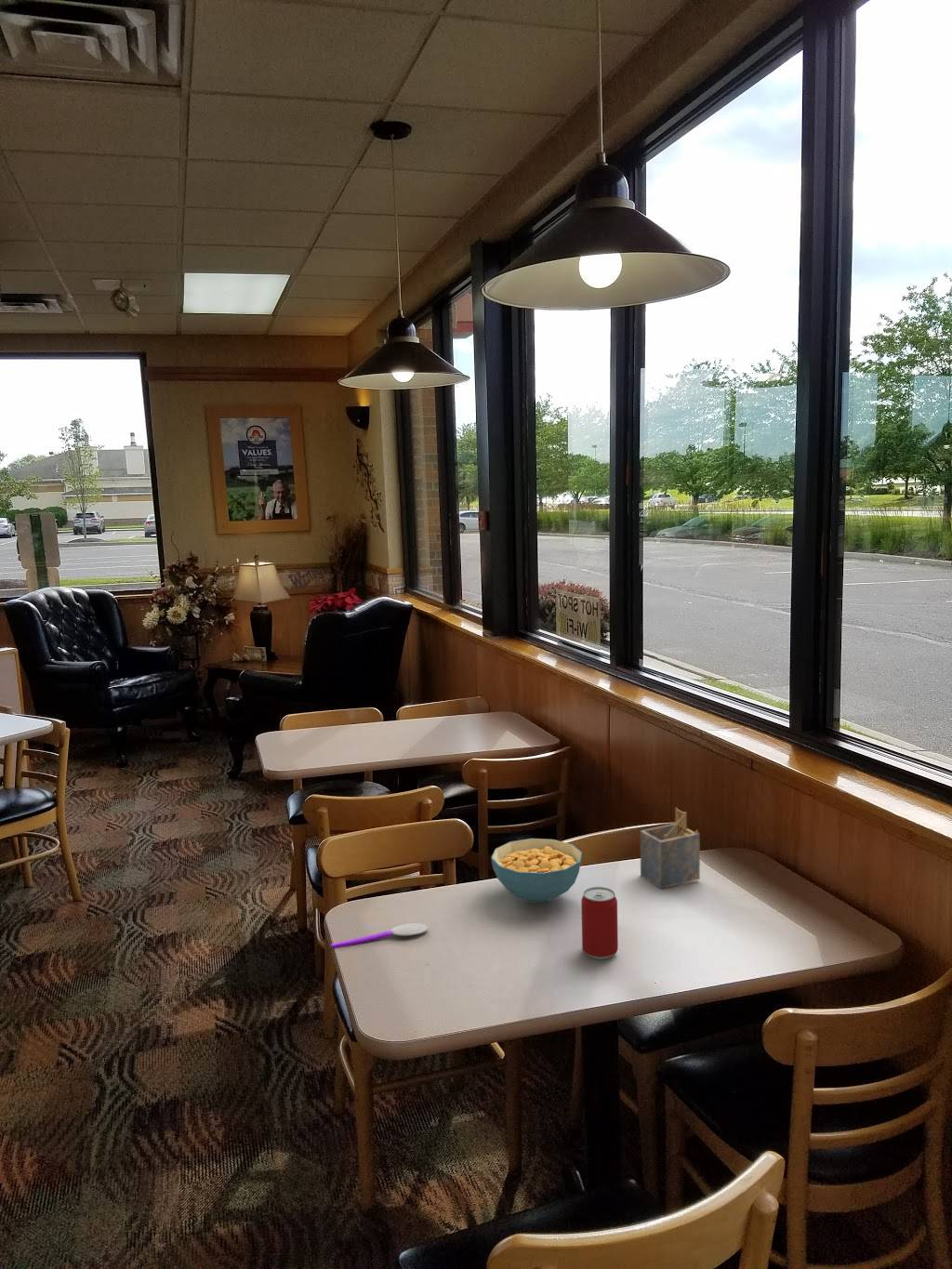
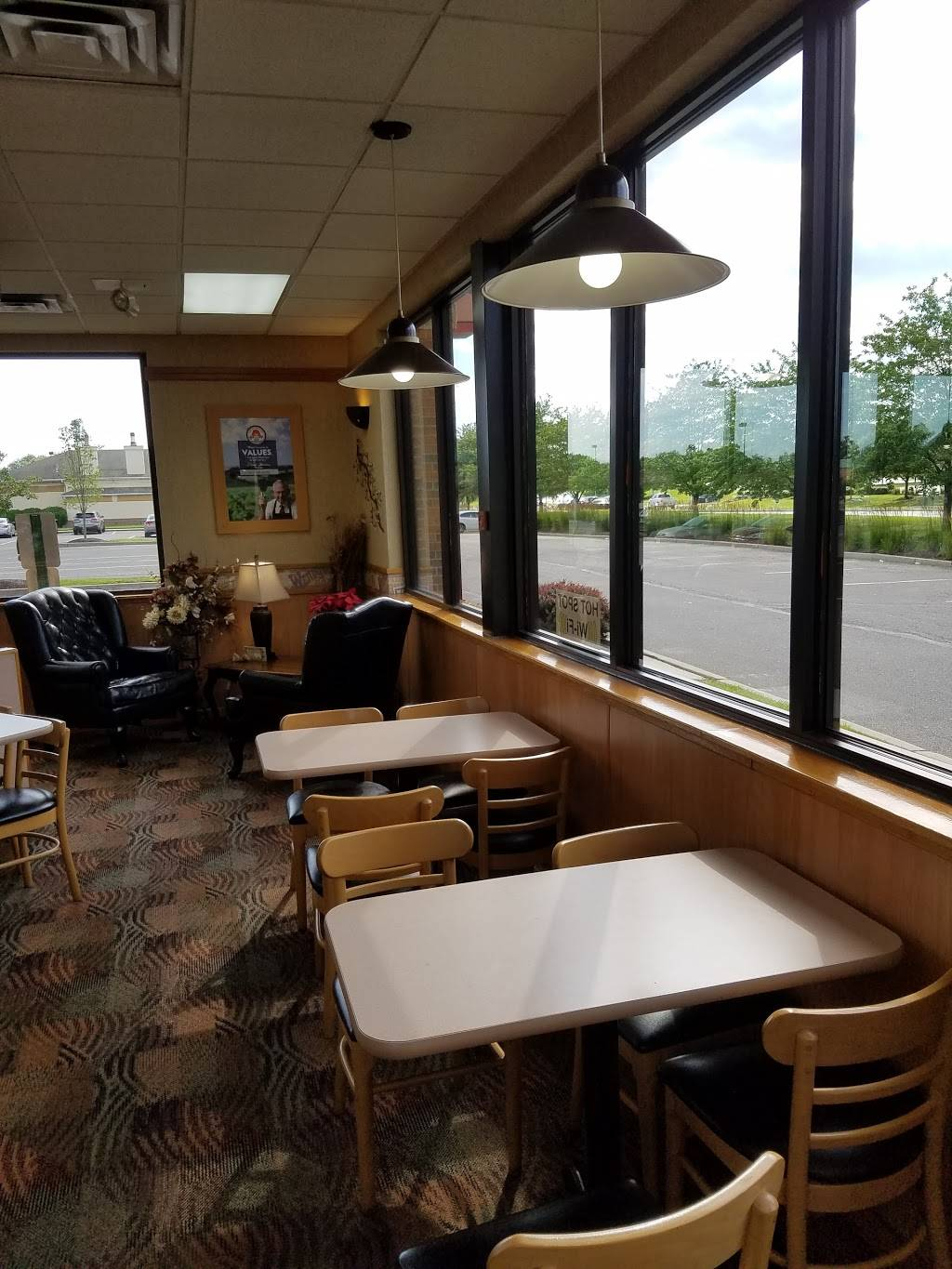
- cereal bowl (536, 876)
- beer can (599, 922)
- napkin holder (669, 846)
- spoon (380, 934)
